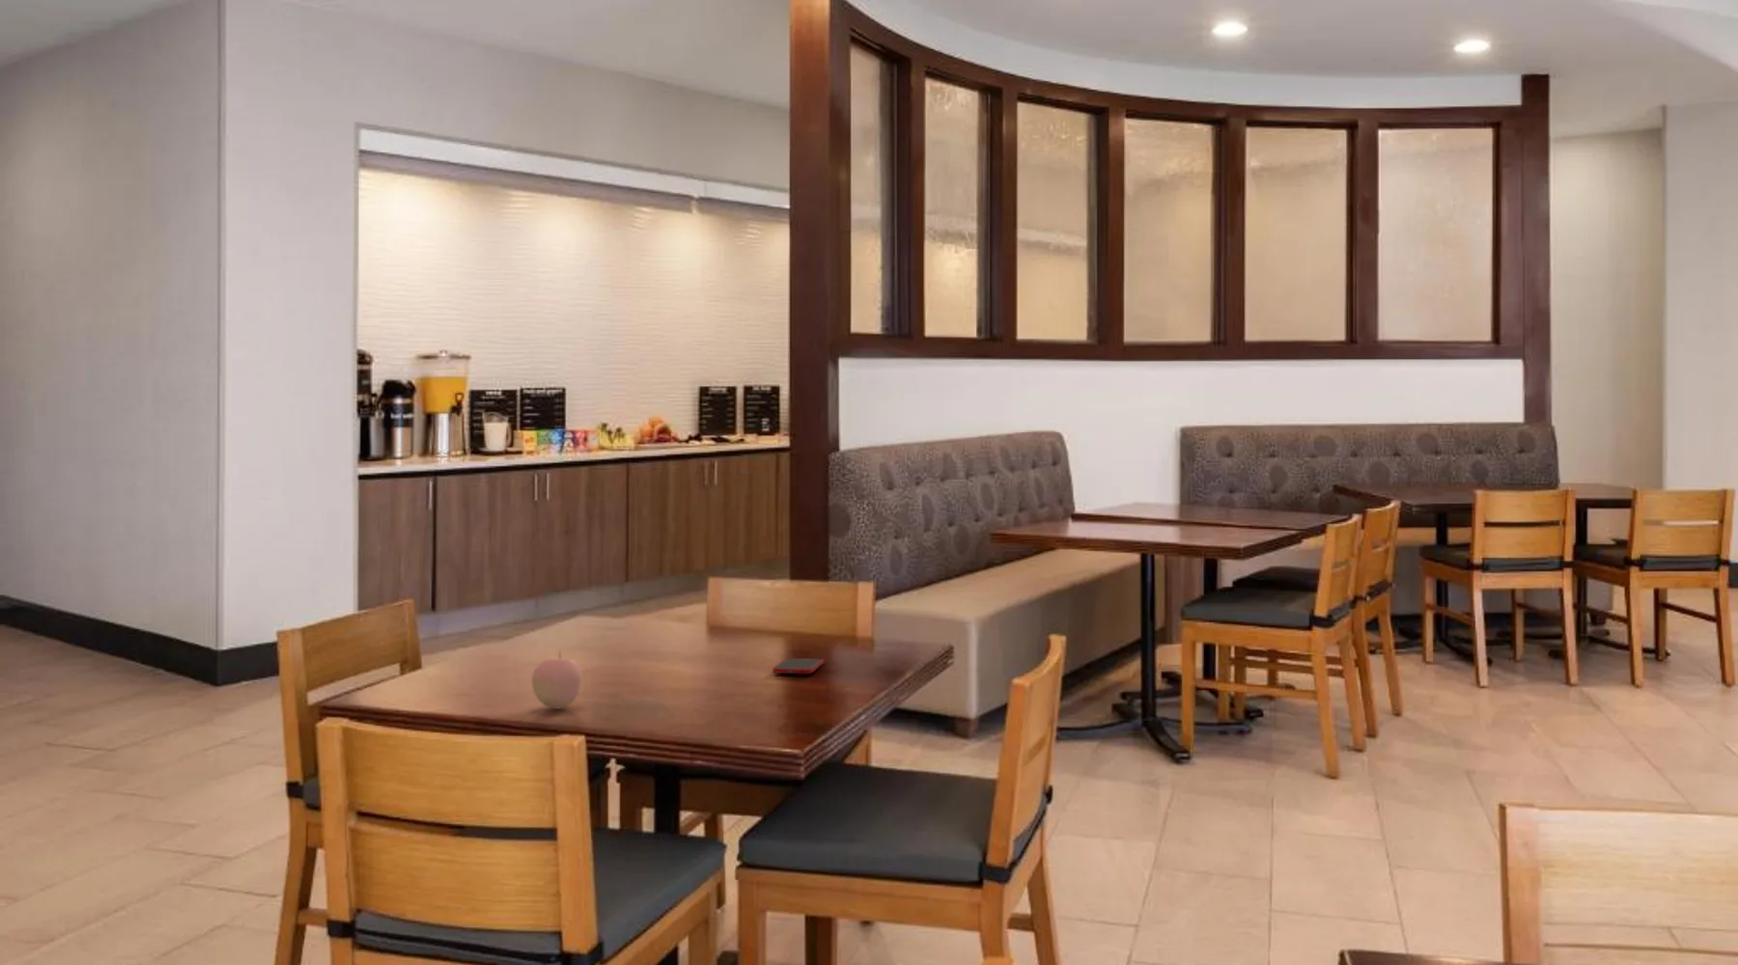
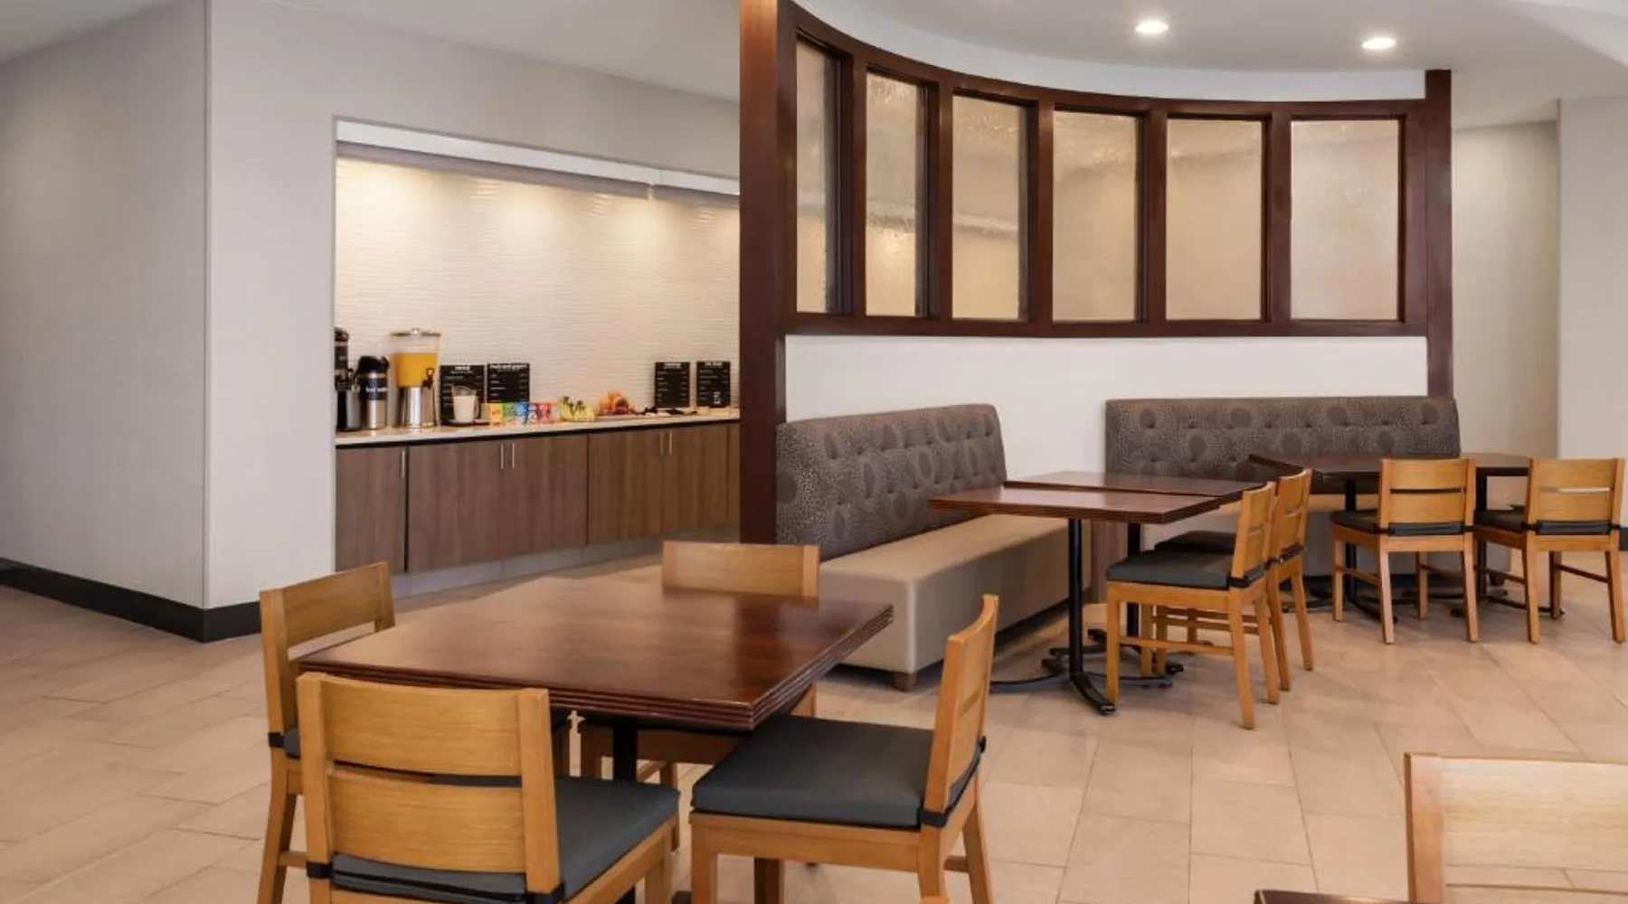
- apple (558, 679)
- cell phone (799, 666)
